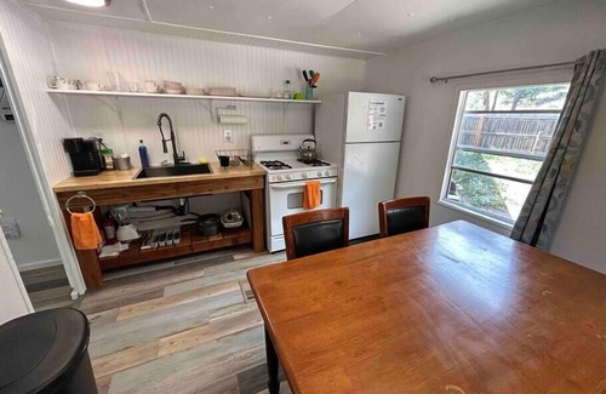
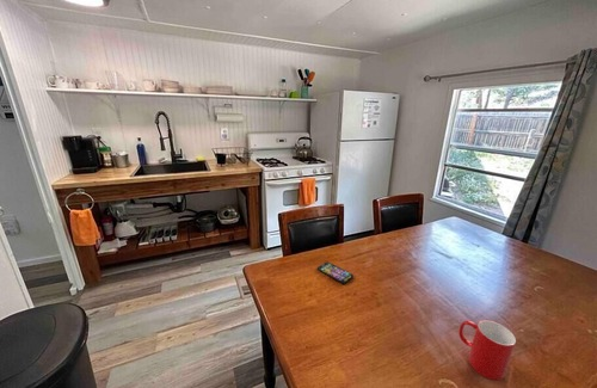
+ smartphone (334, 272)
+ cup (484, 344)
